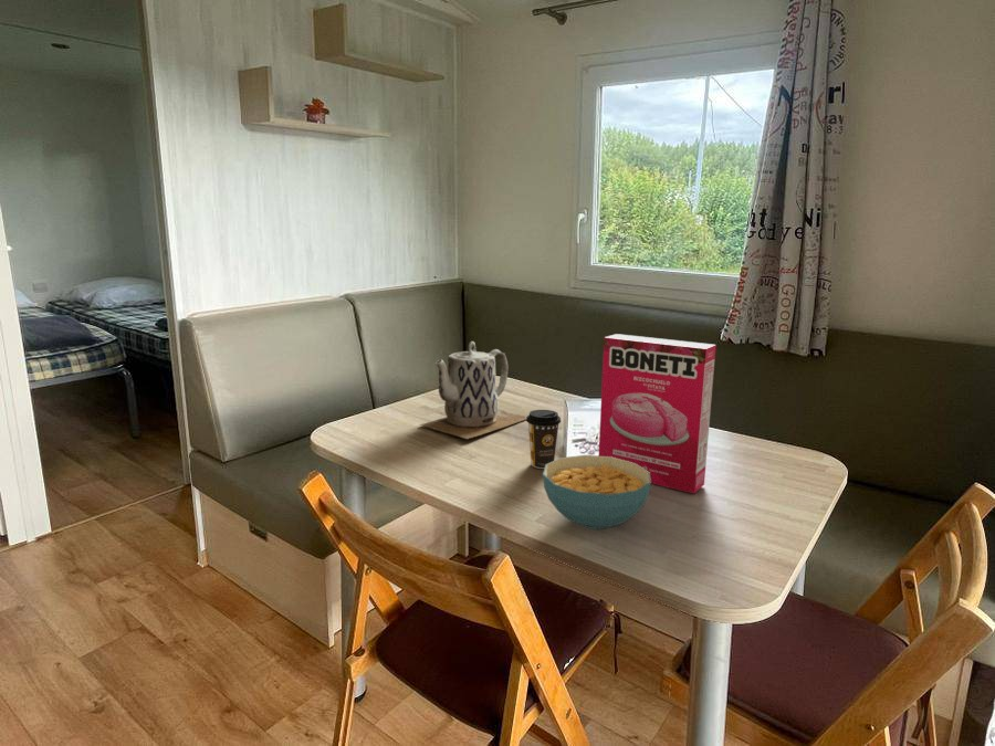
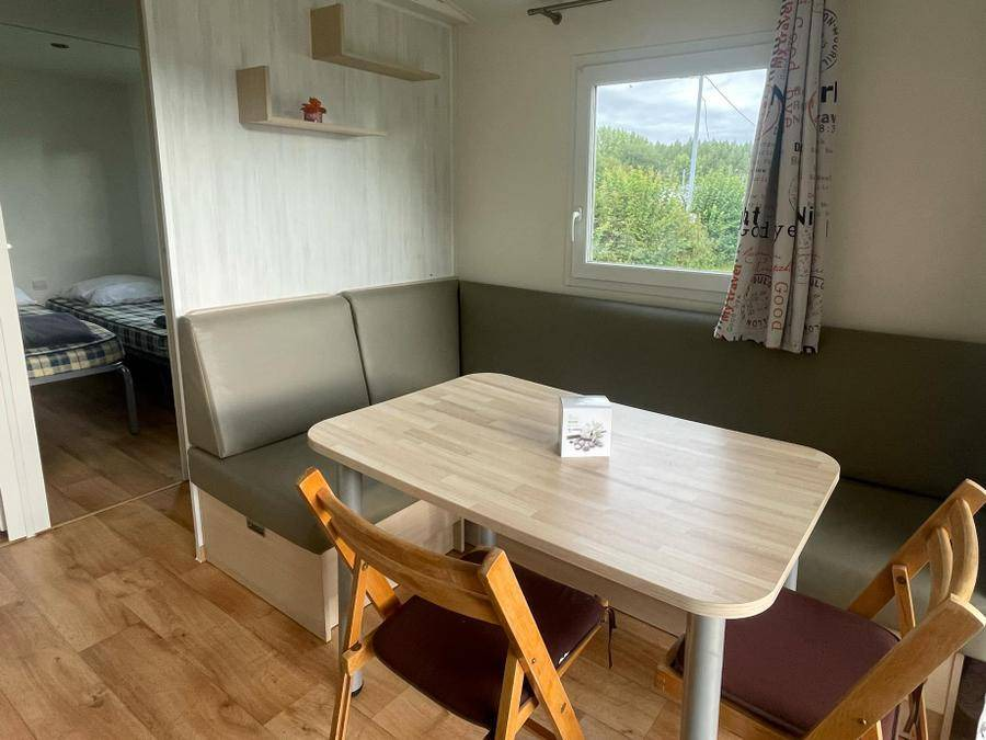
- coffee cup (543, 439)
- teapot (475, 381)
- cereal box (653, 410)
- cereal bowl (595, 497)
